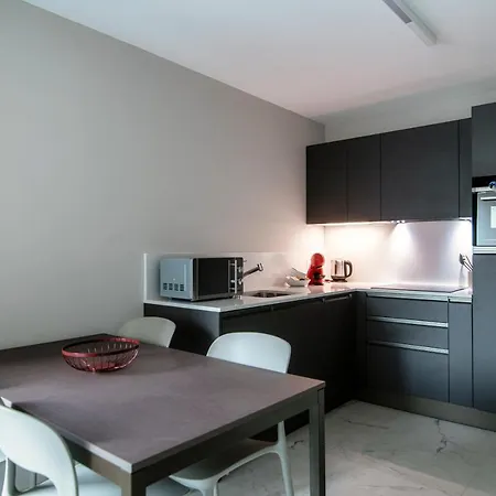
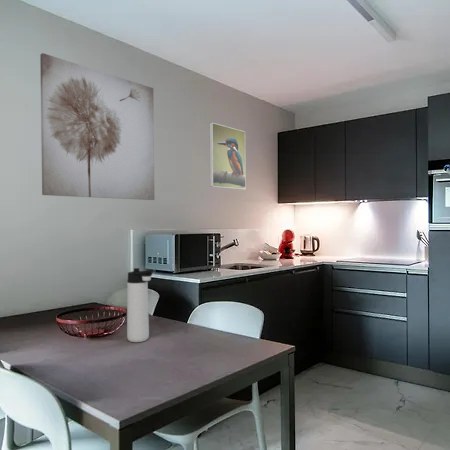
+ wall art (104, 135)
+ thermos bottle (141, 304)
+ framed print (228, 157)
